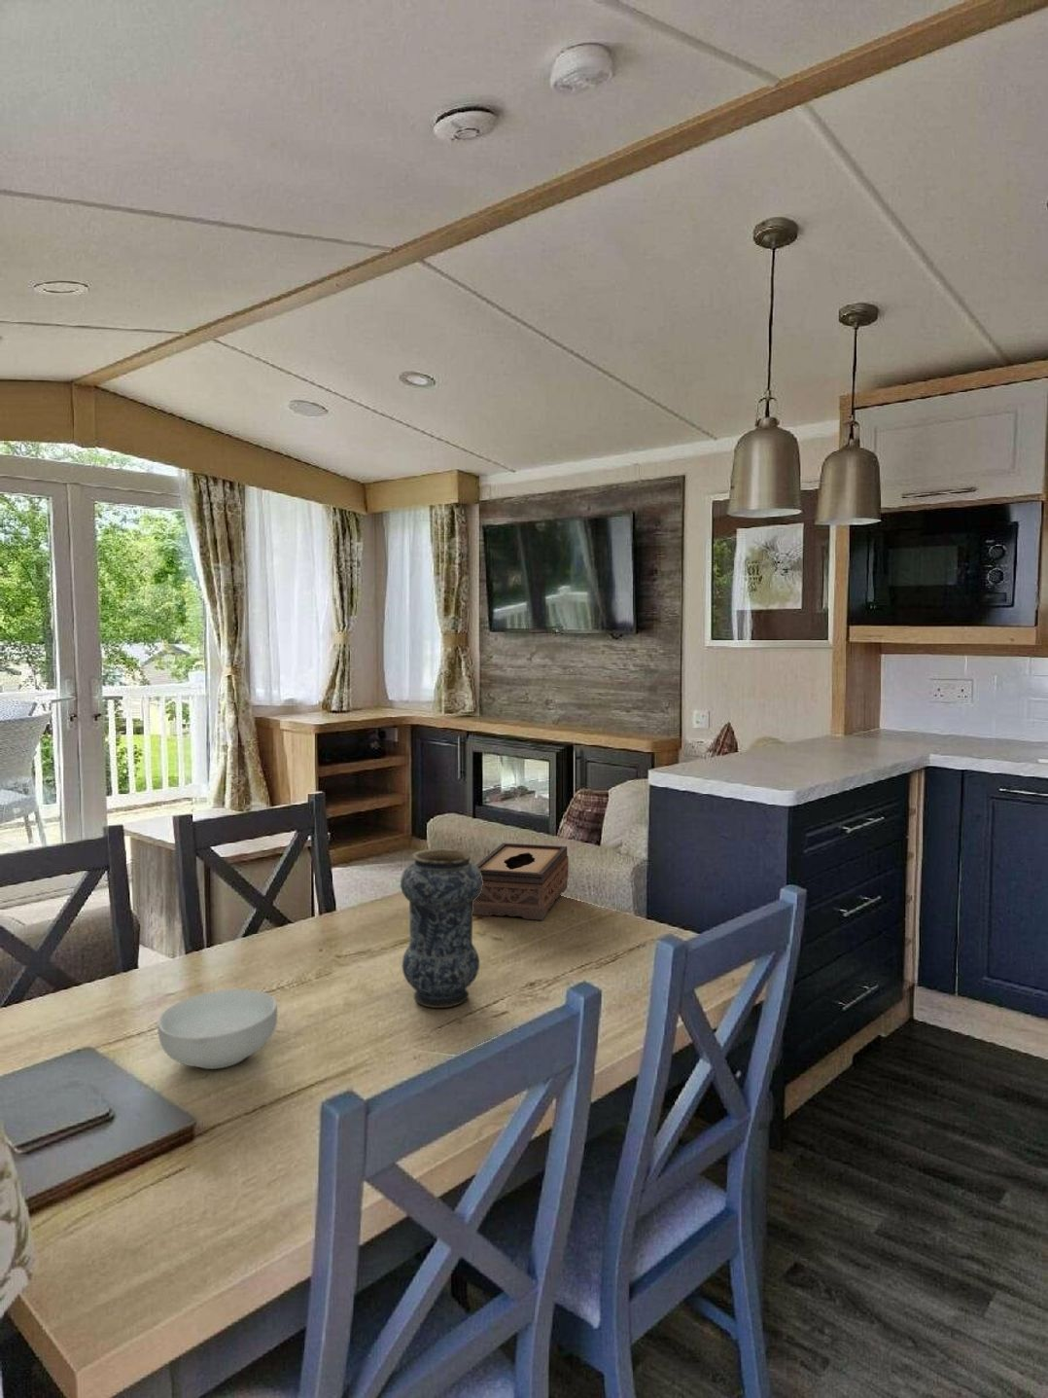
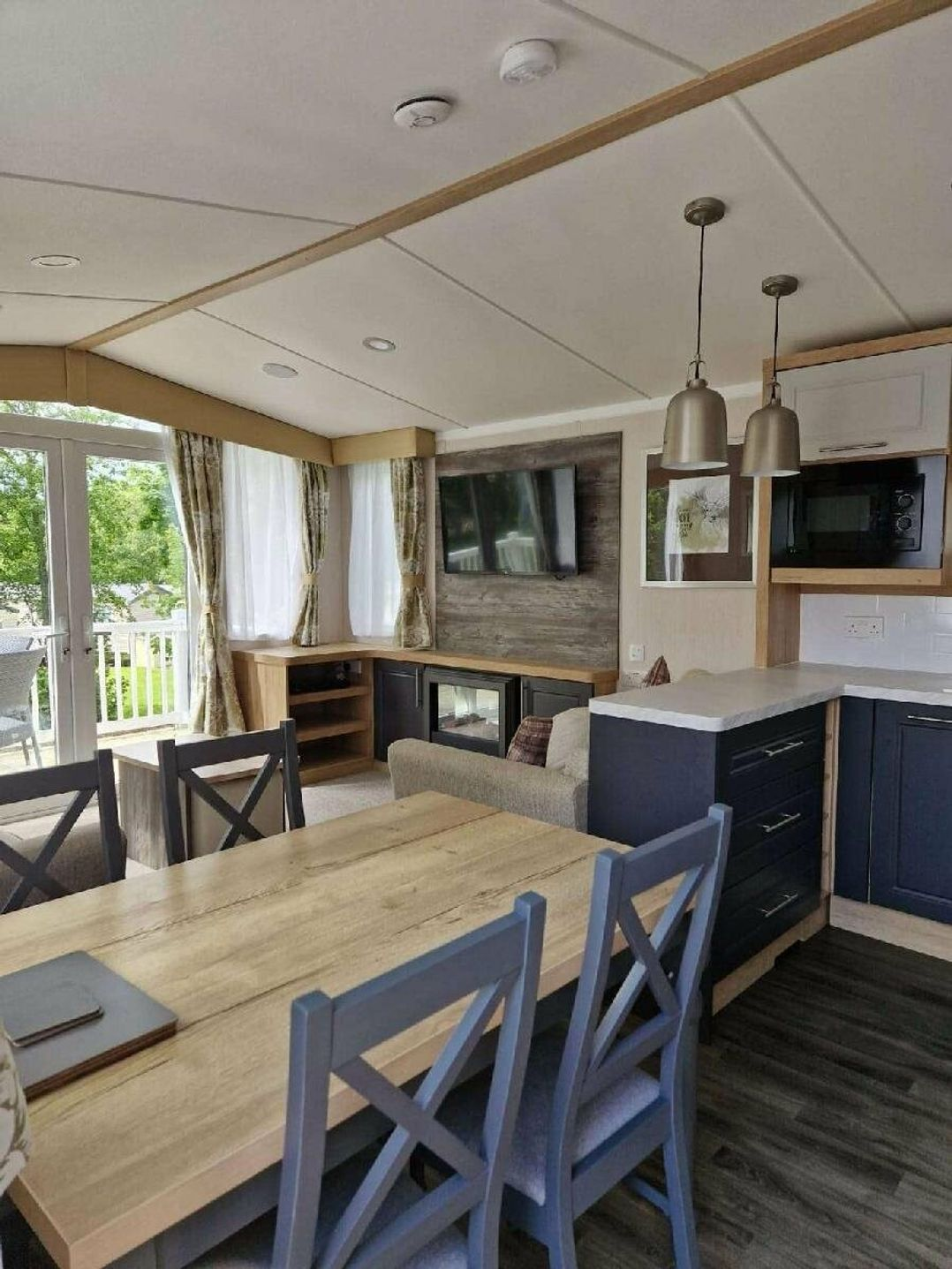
- cereal bowl (219, 1033)
- tissue box (521, 878)
- vase (443, 925)
